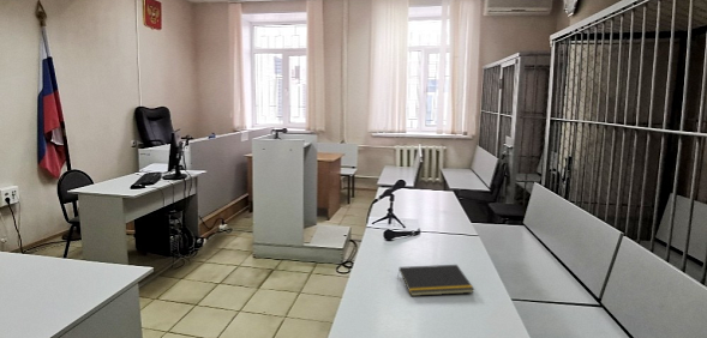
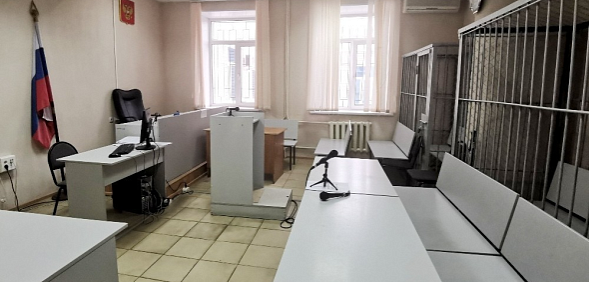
- notepad (435, 279)
